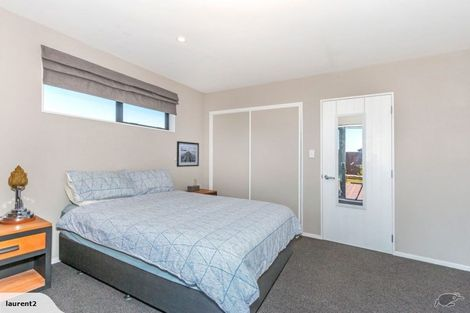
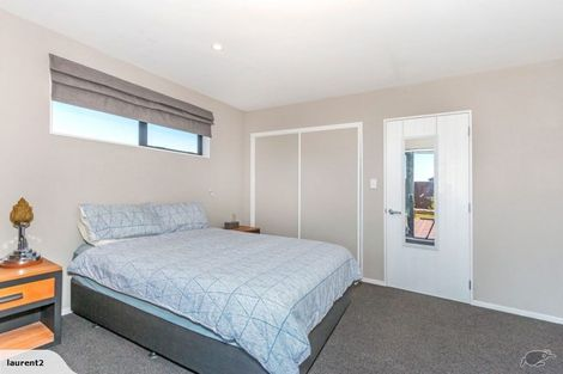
- wall art (188, 154)
